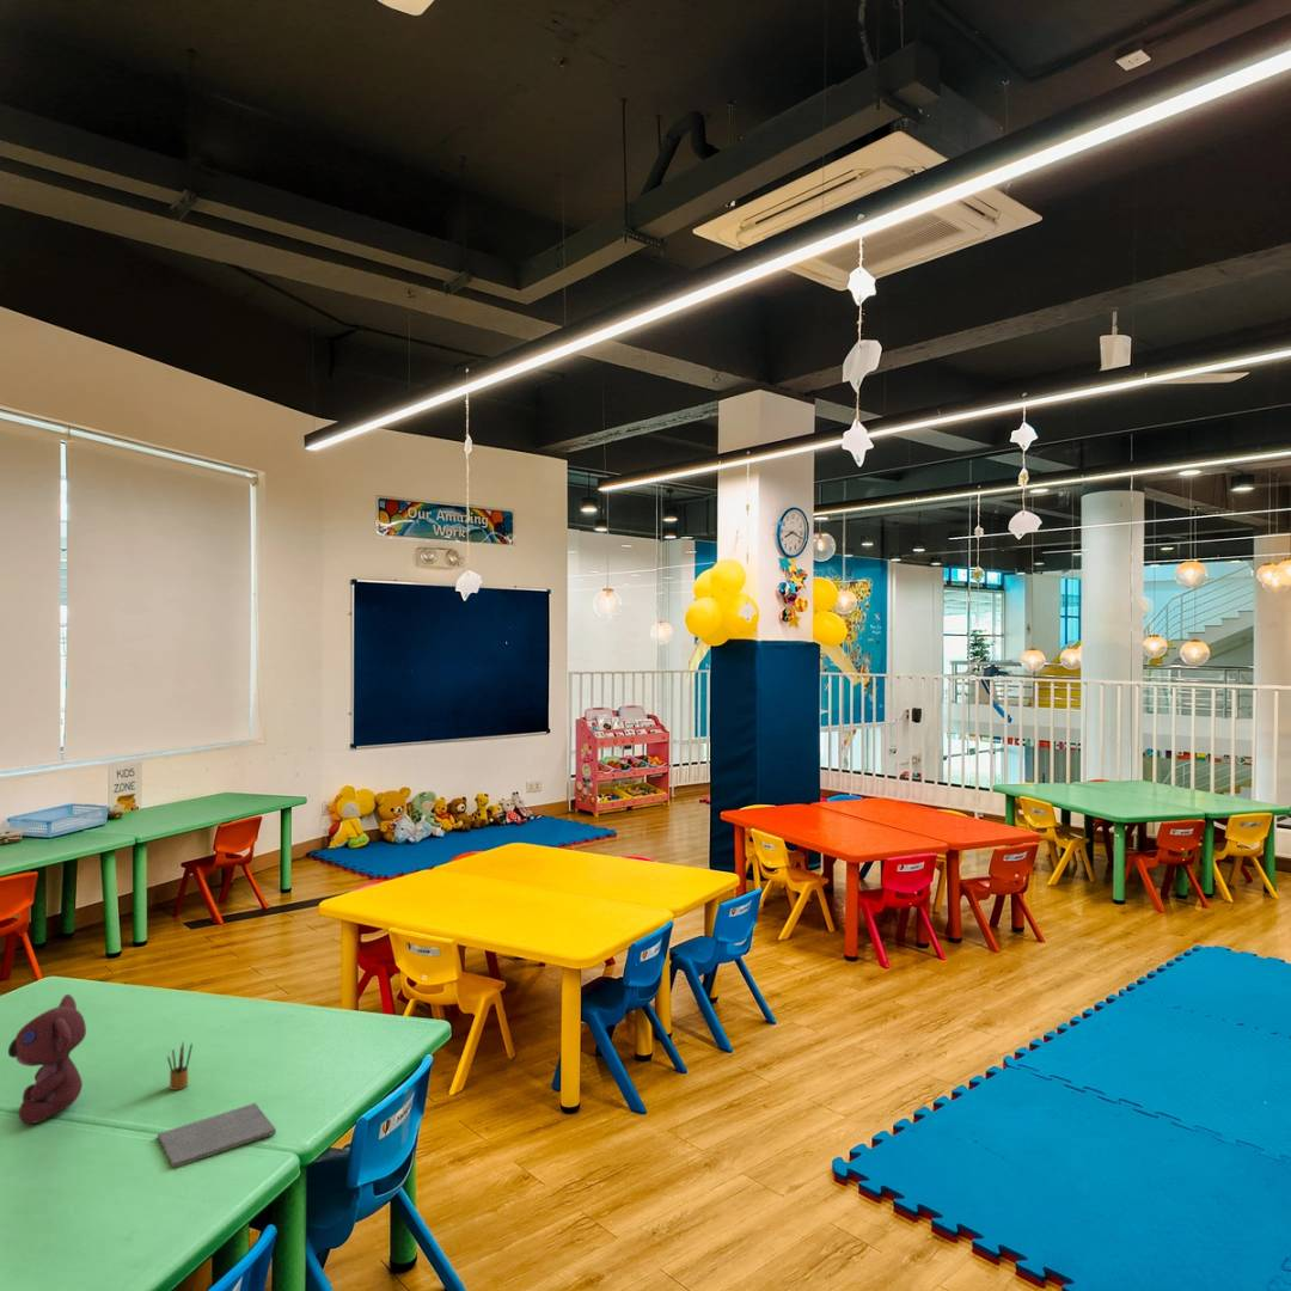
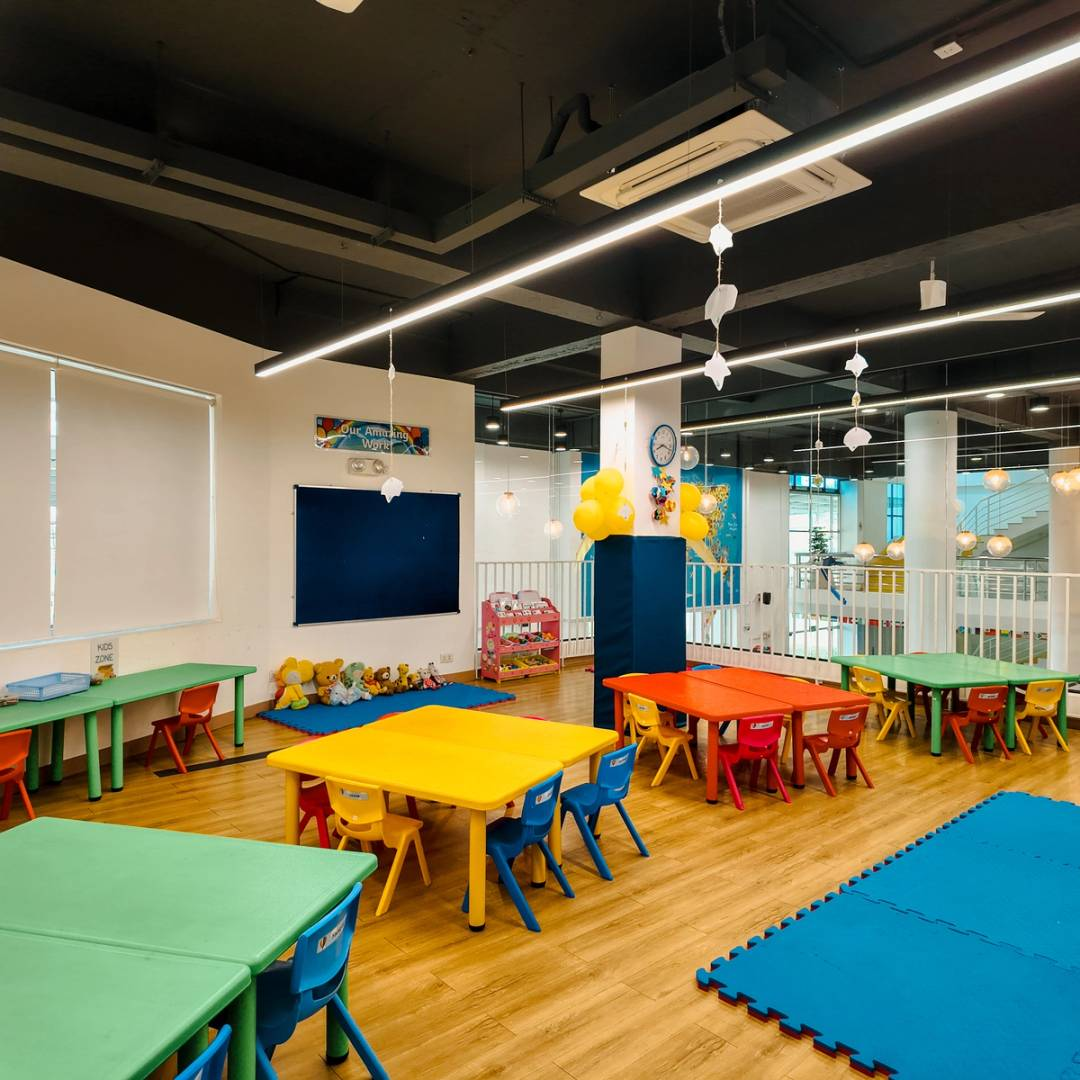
- notepad (216, 1133)
- pencil box (179, 1066)
- teddy bear (47, 1060)
